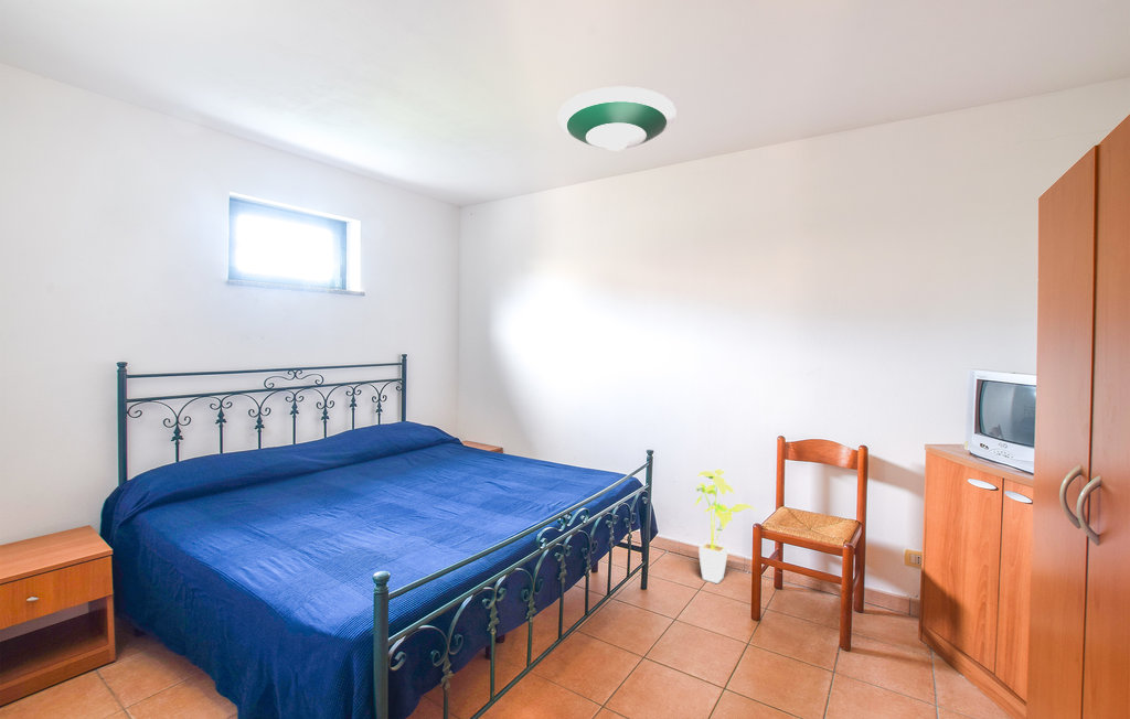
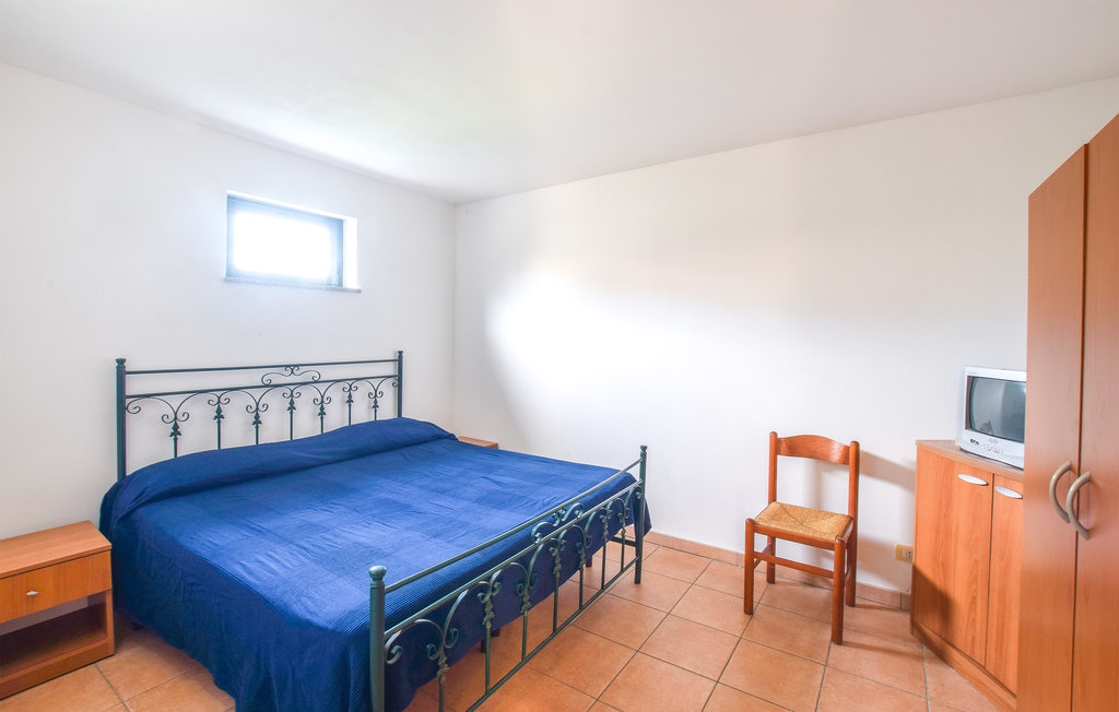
- house plant (719, 526)
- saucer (616, 131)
